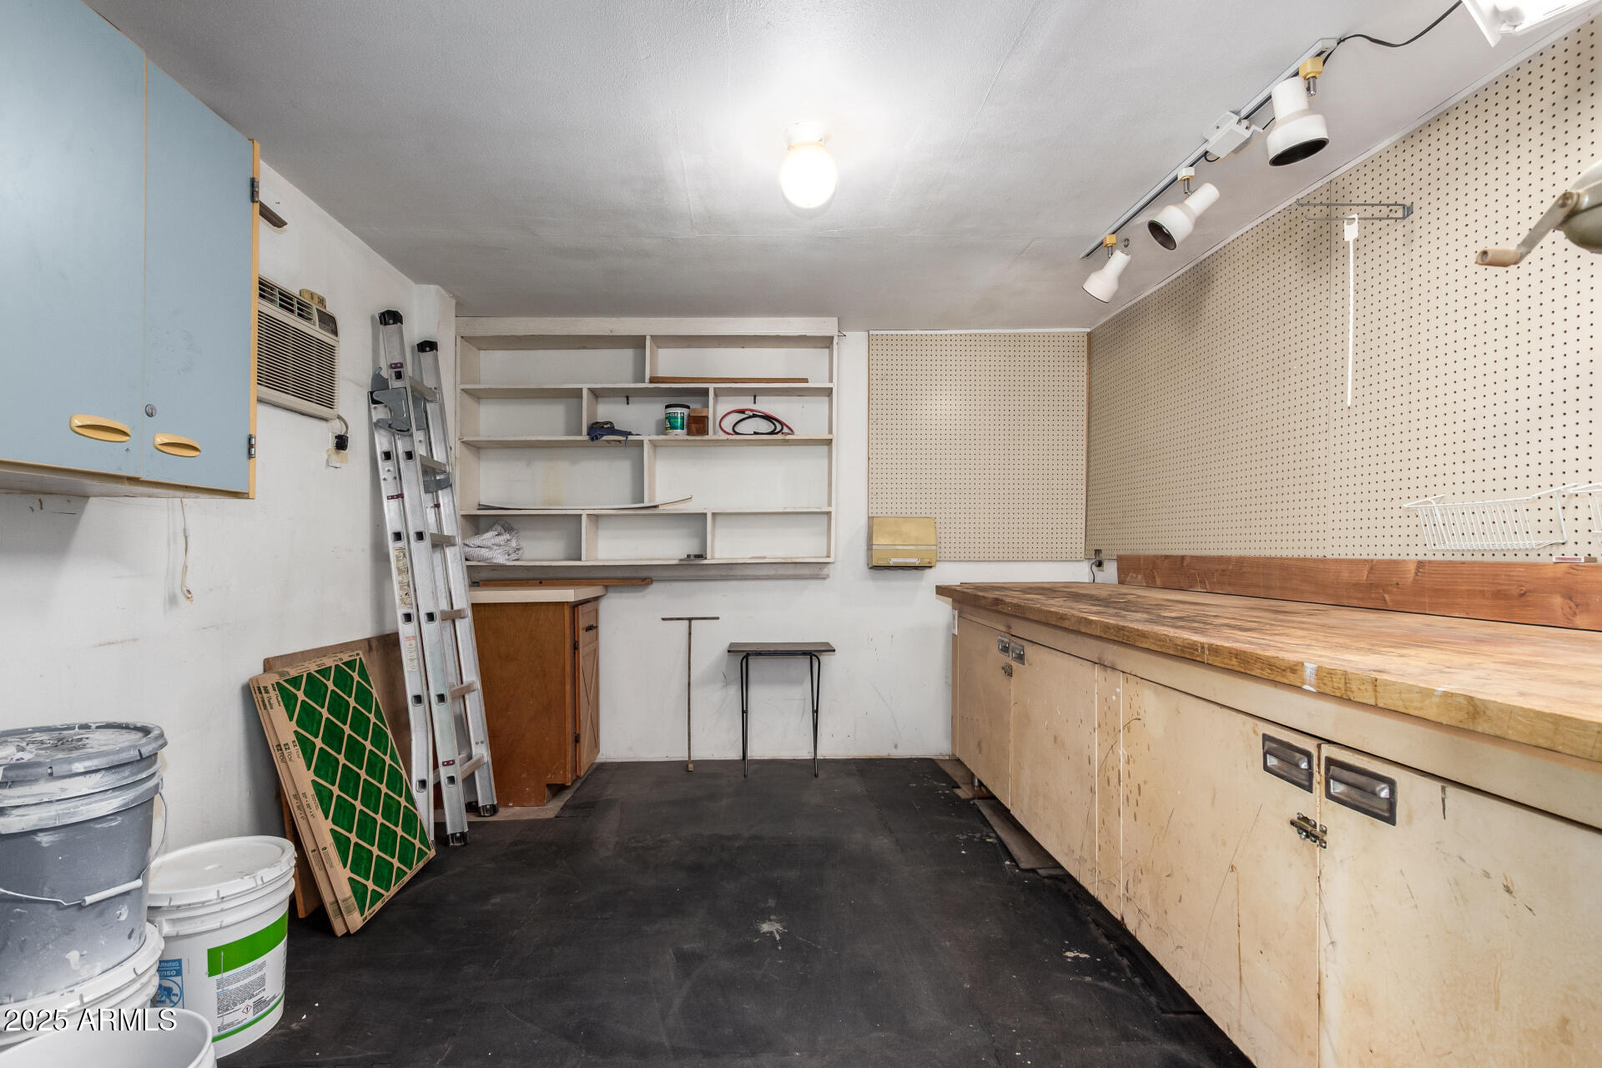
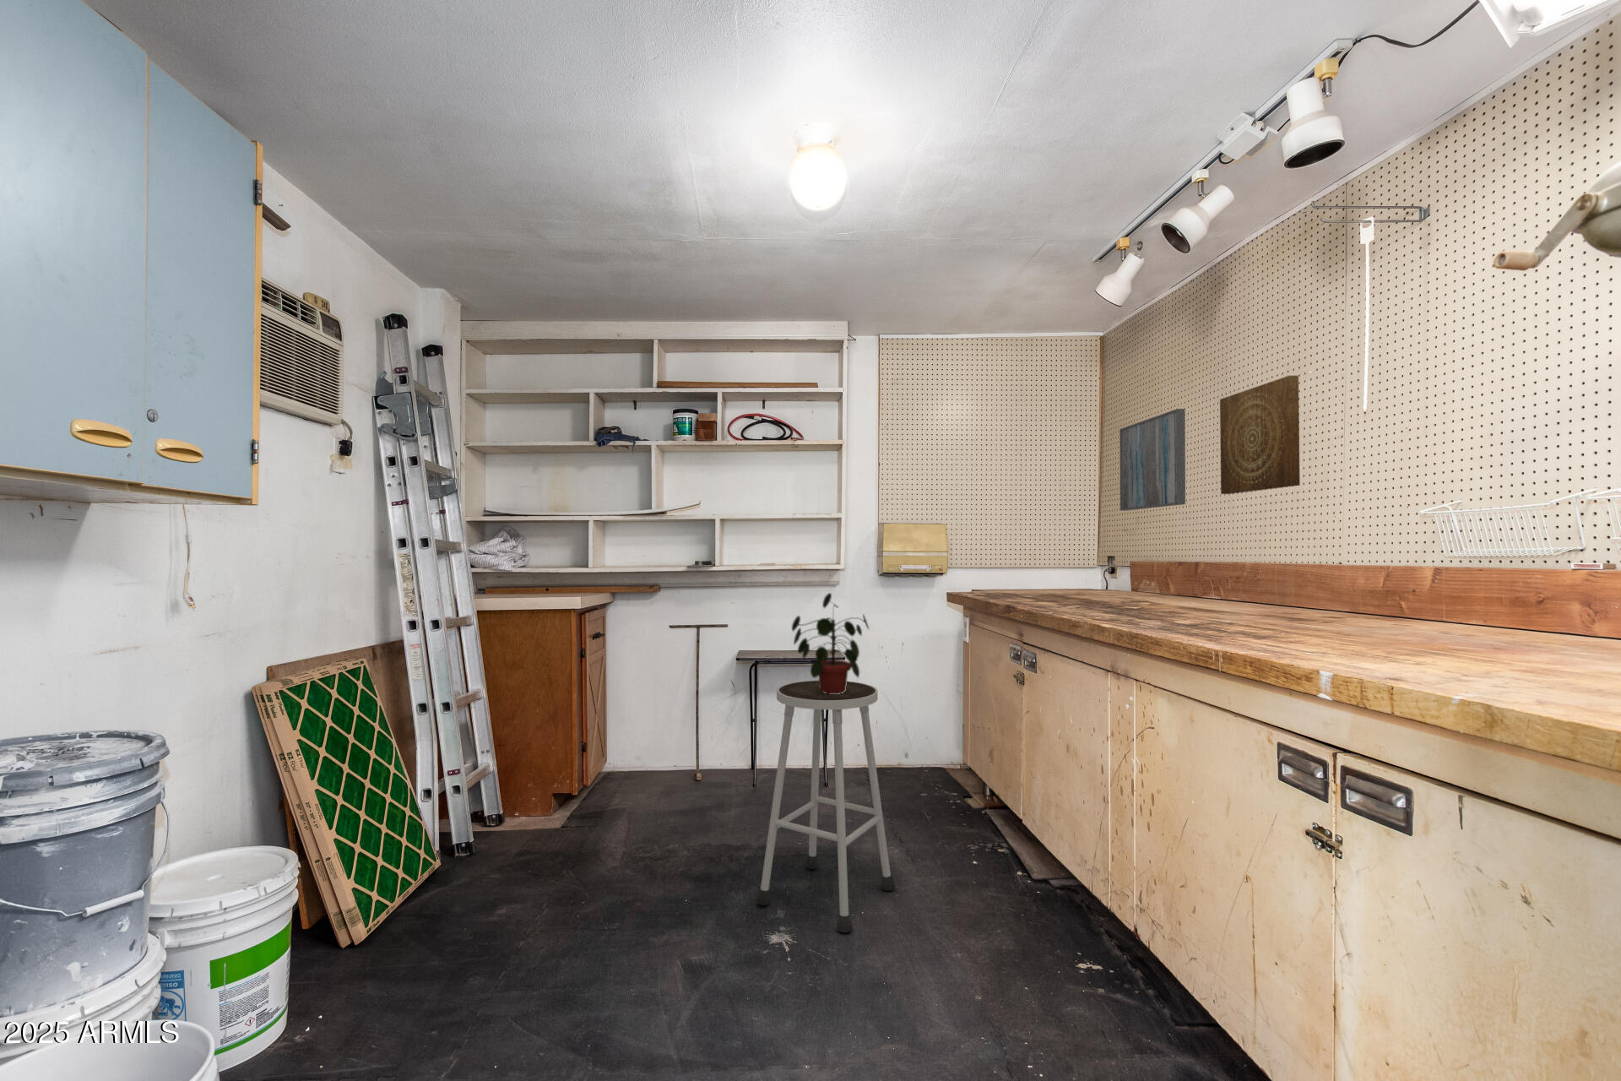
+ stool (825, 797)
+ wall art (1149, 463)
+ potted plant (829, 643)
+ wall art (1257, 438)
